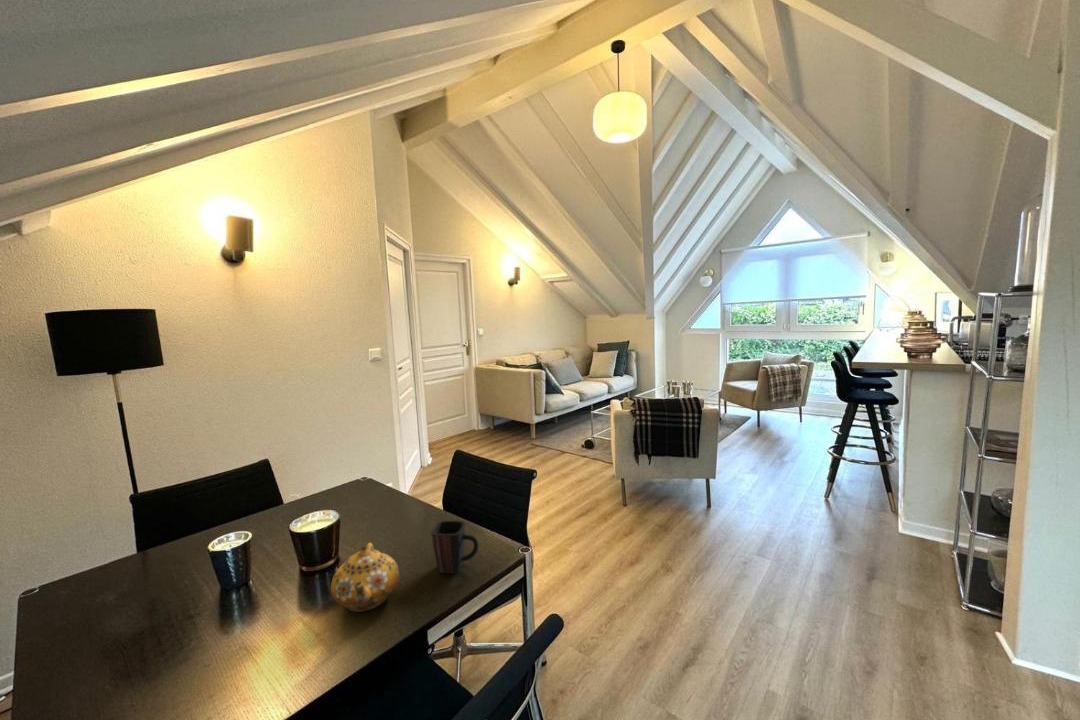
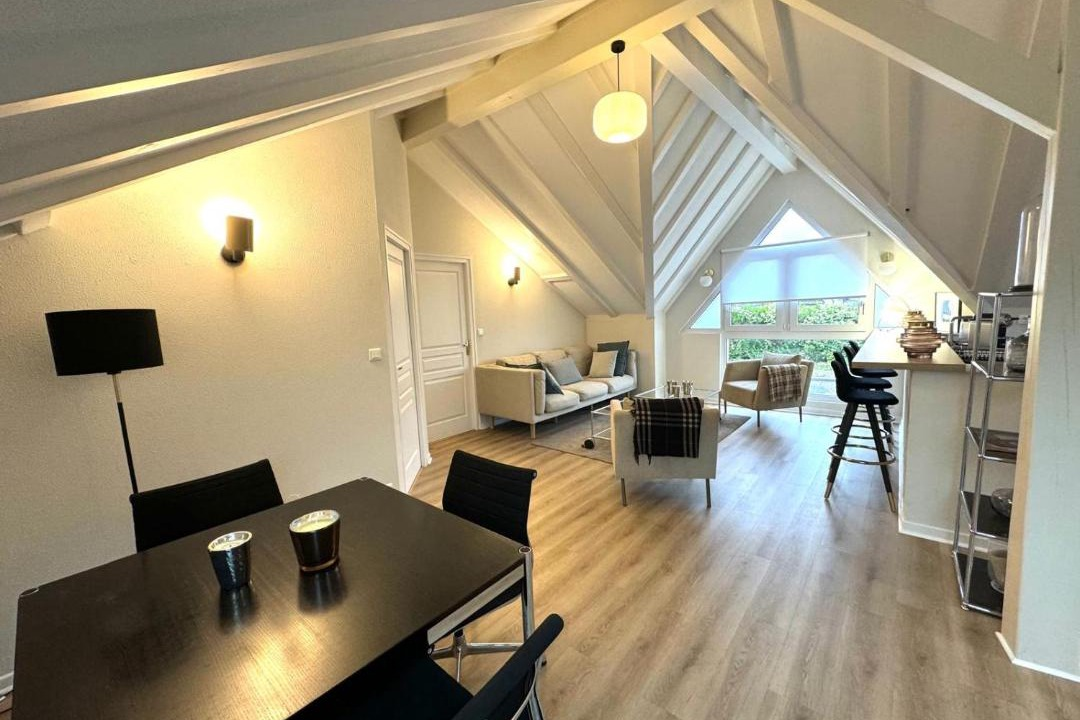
- teapot (365, 573)
- mug (455, 546)
